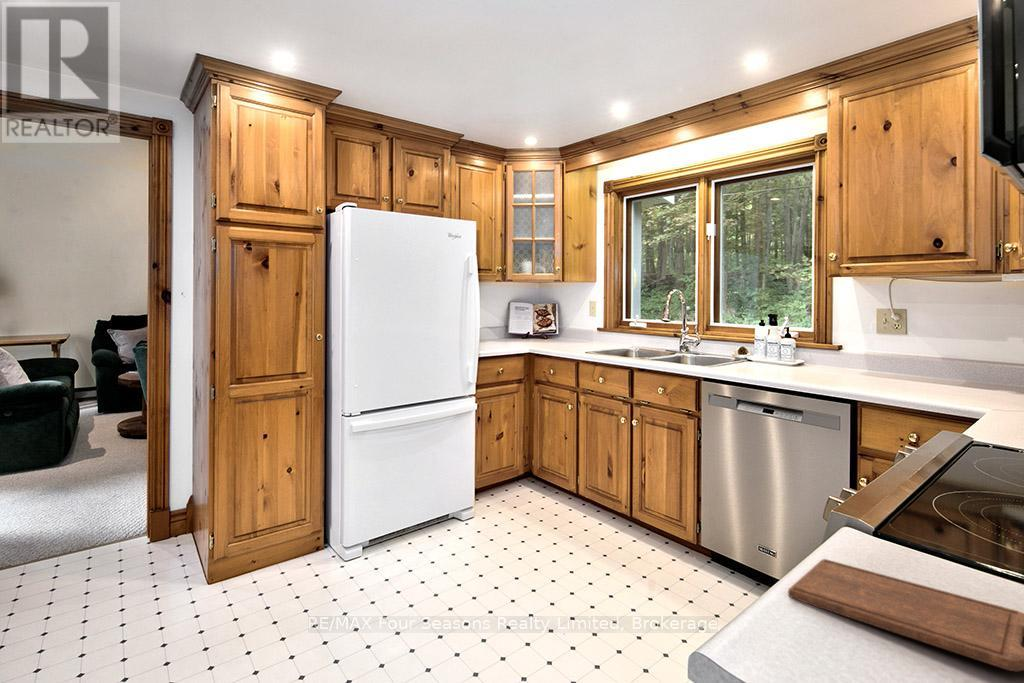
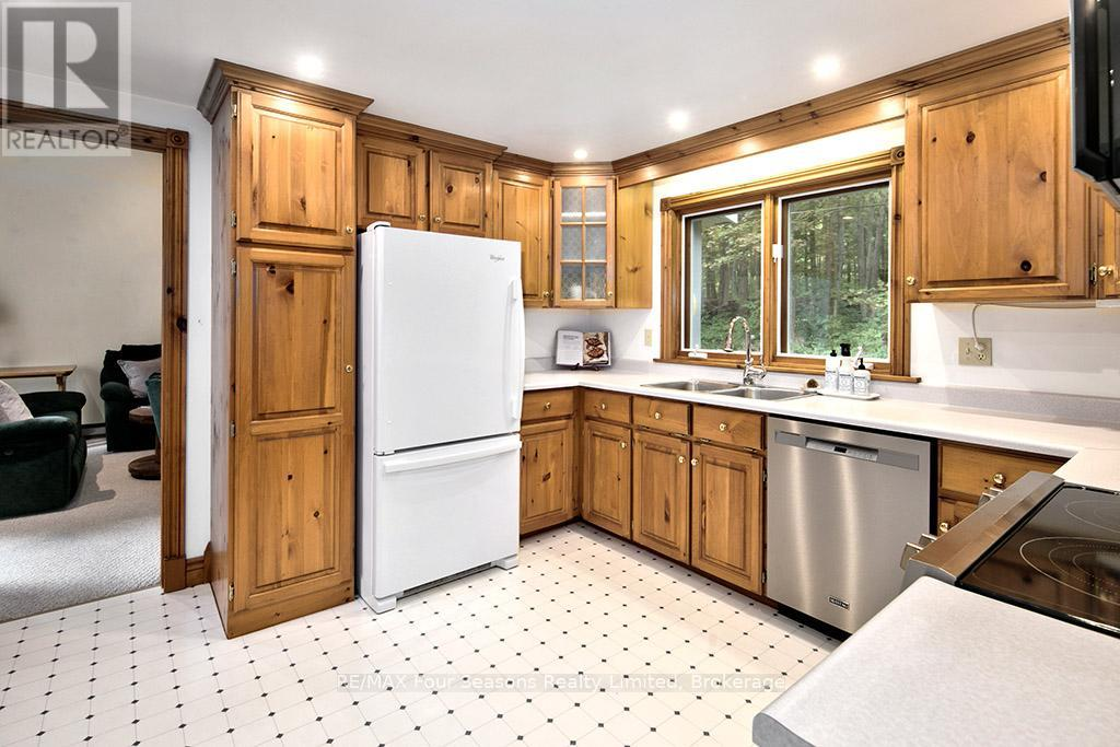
- cutting board (917, 609)
